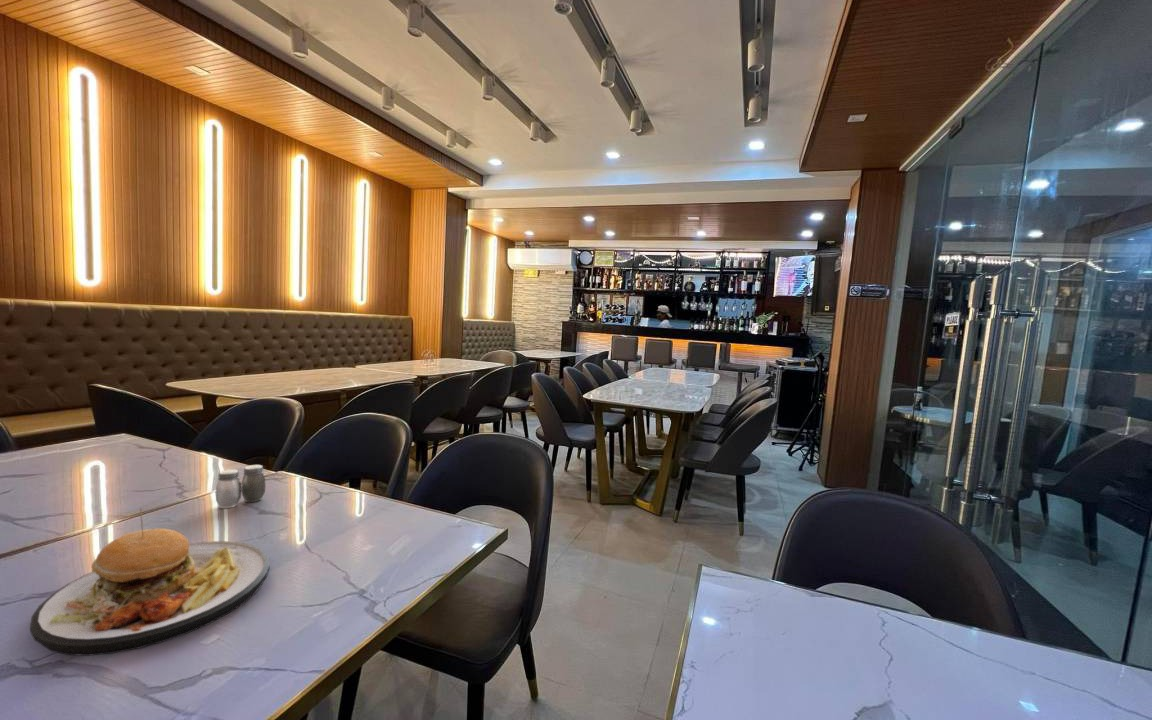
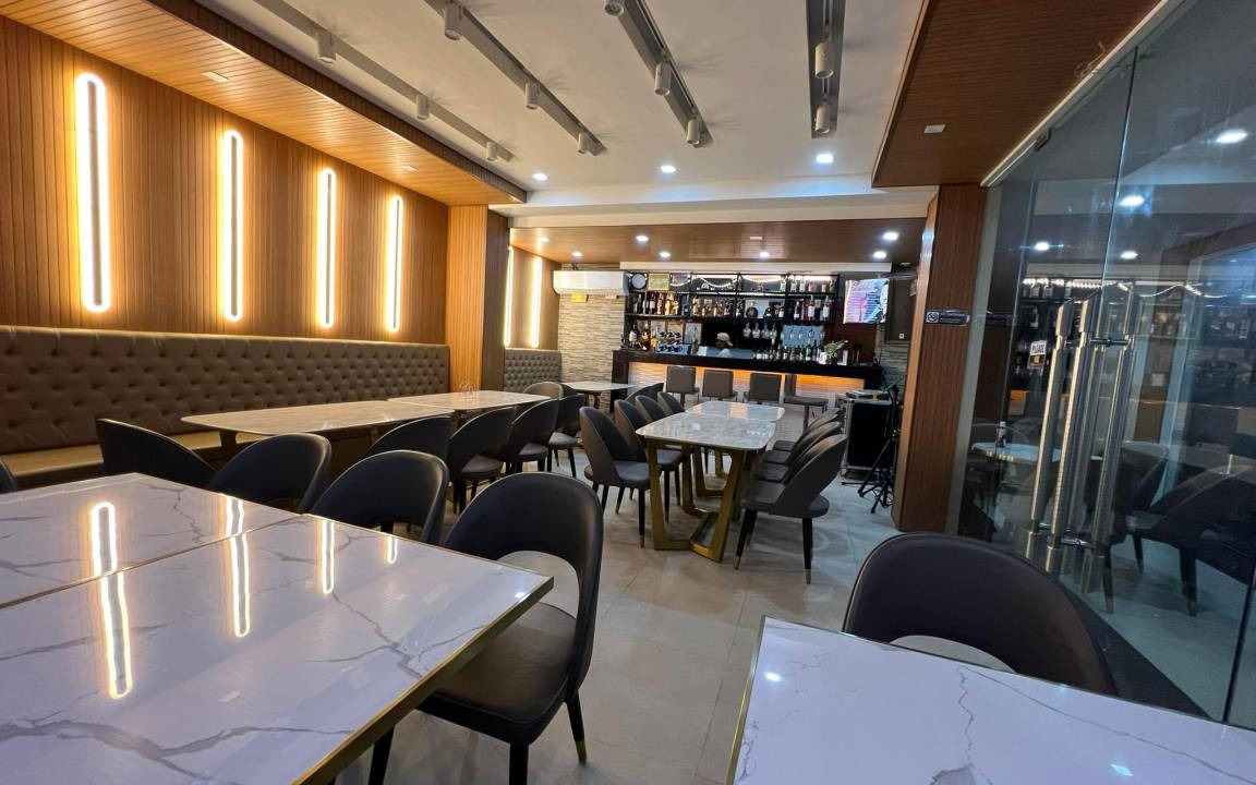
- plate (164, 552)
- salt and pepper shaker (240, 485)
